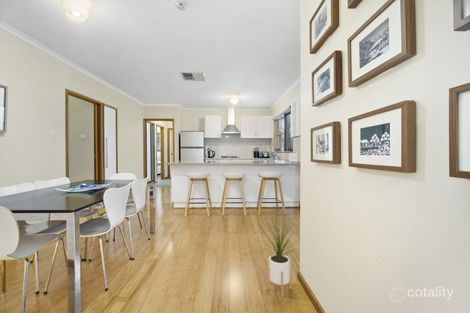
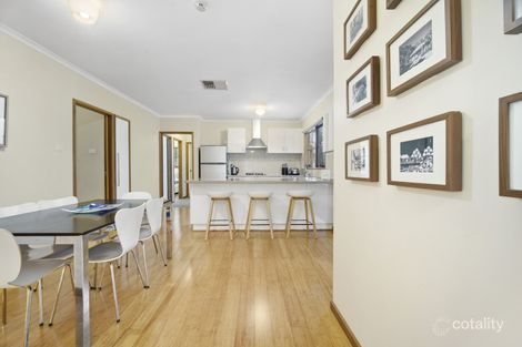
- house plant (280, 249)
